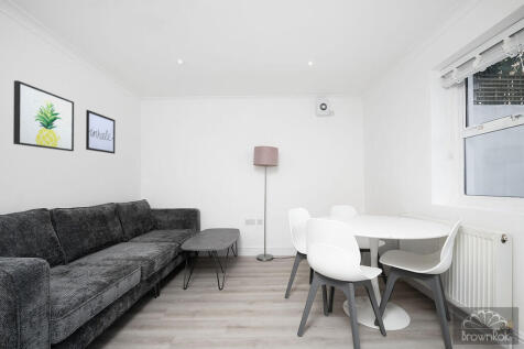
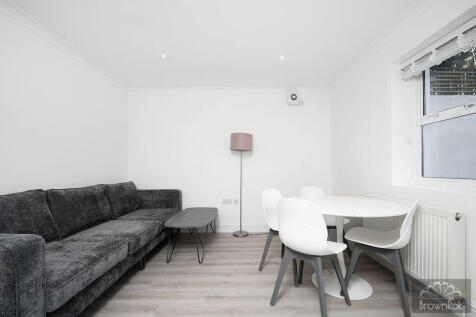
- wall art (101, 133)
- wall art (47, 120)
